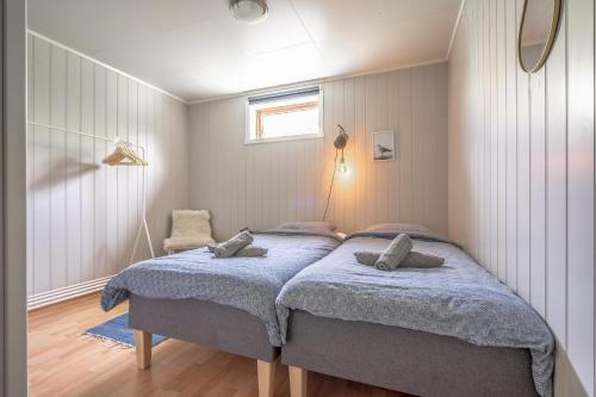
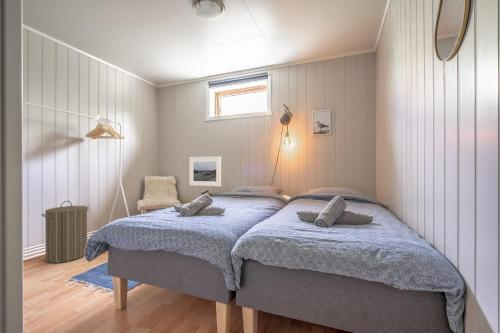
+ laundry hamper (67, 228)
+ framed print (204, 171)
